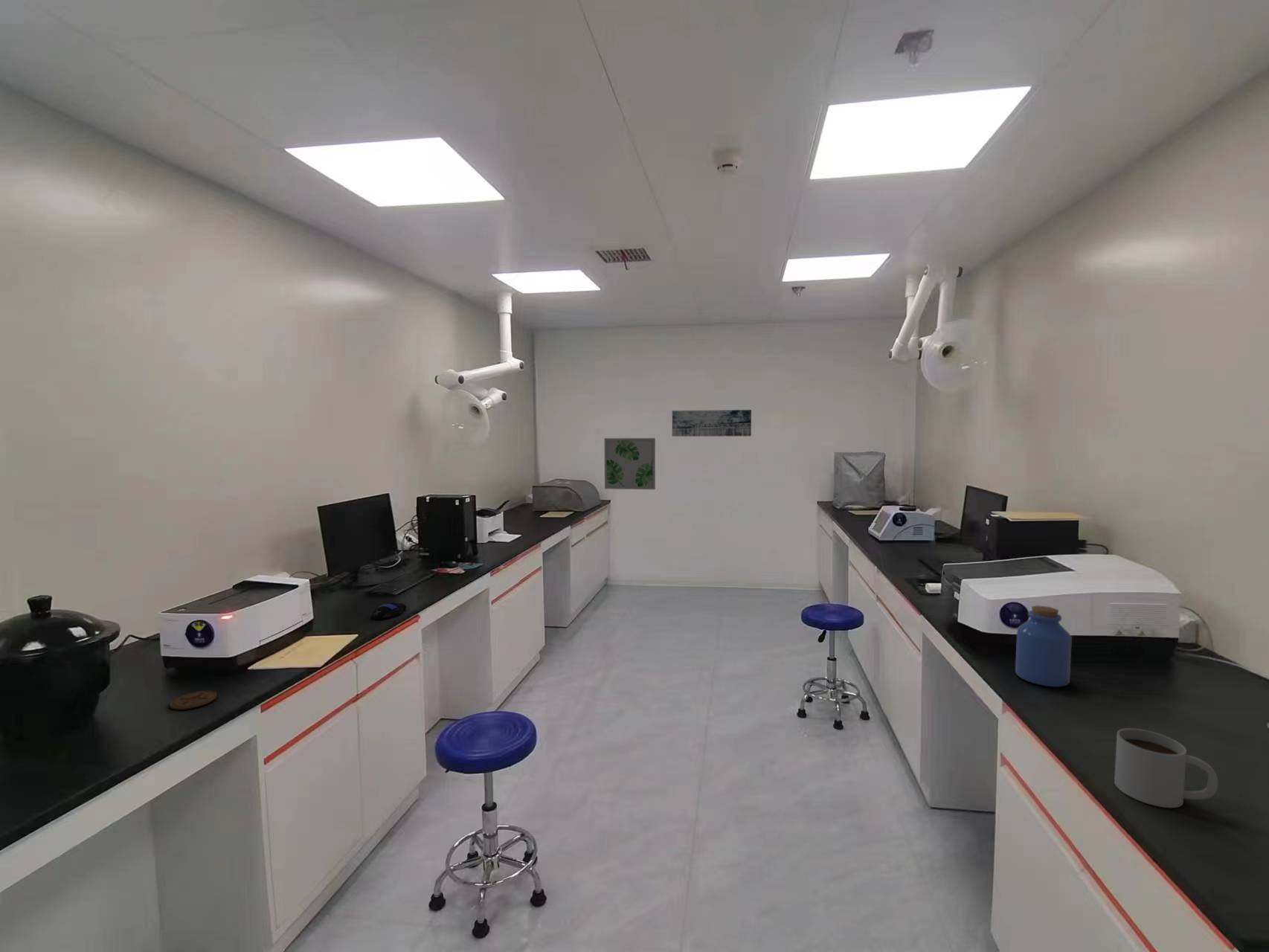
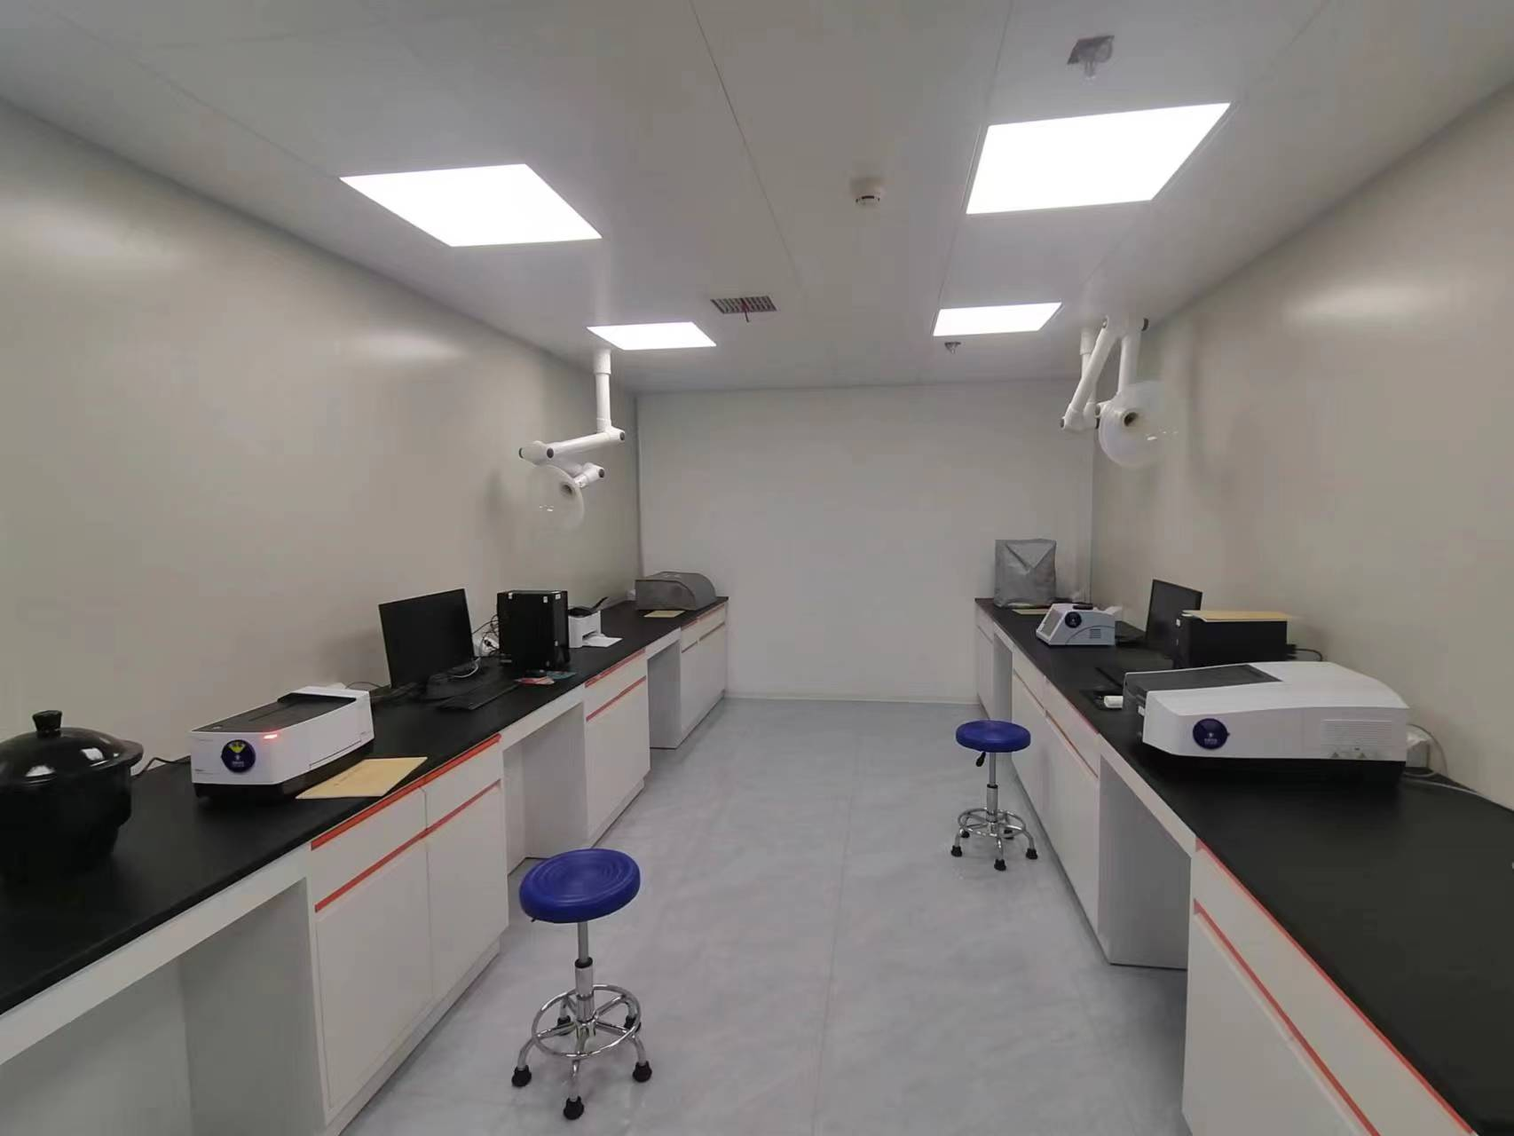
- mug (1164, 770)
- wall art (711, 423)
- jar (1043, 643)
- coaster (193, 700)
- wall art (629, 463)
- computer mouse (389, 608)
